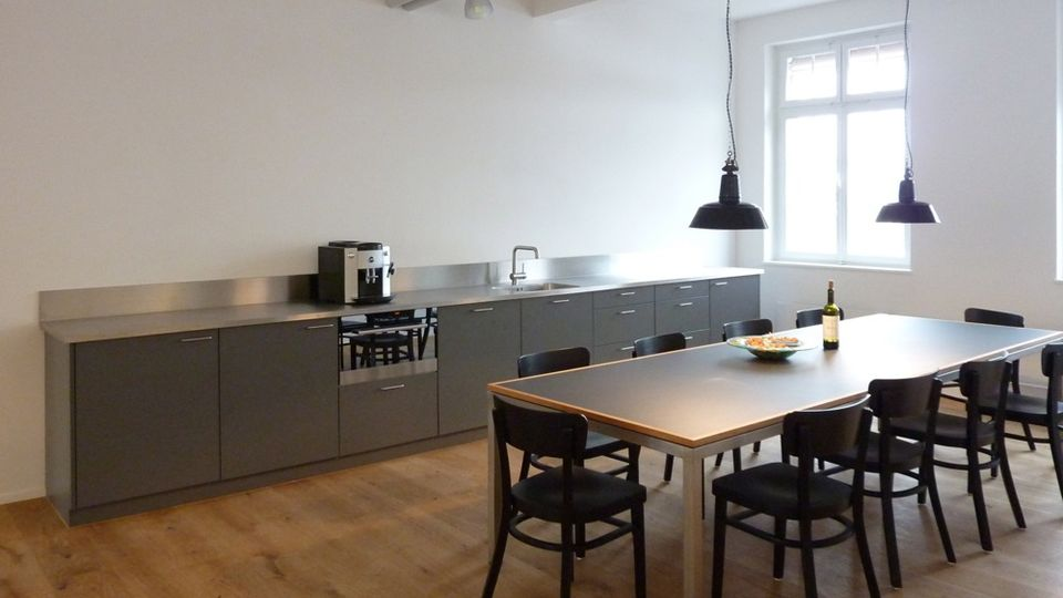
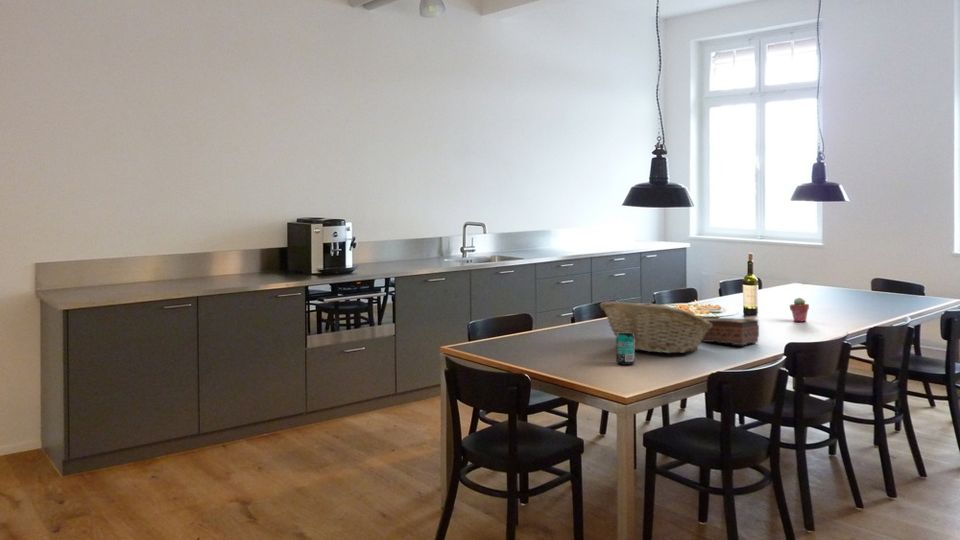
+ tissue box (723, 330)
+ beverage can (625, 348)
+ potted succulent (799, 309)
+ fruit basket (654, 324)
